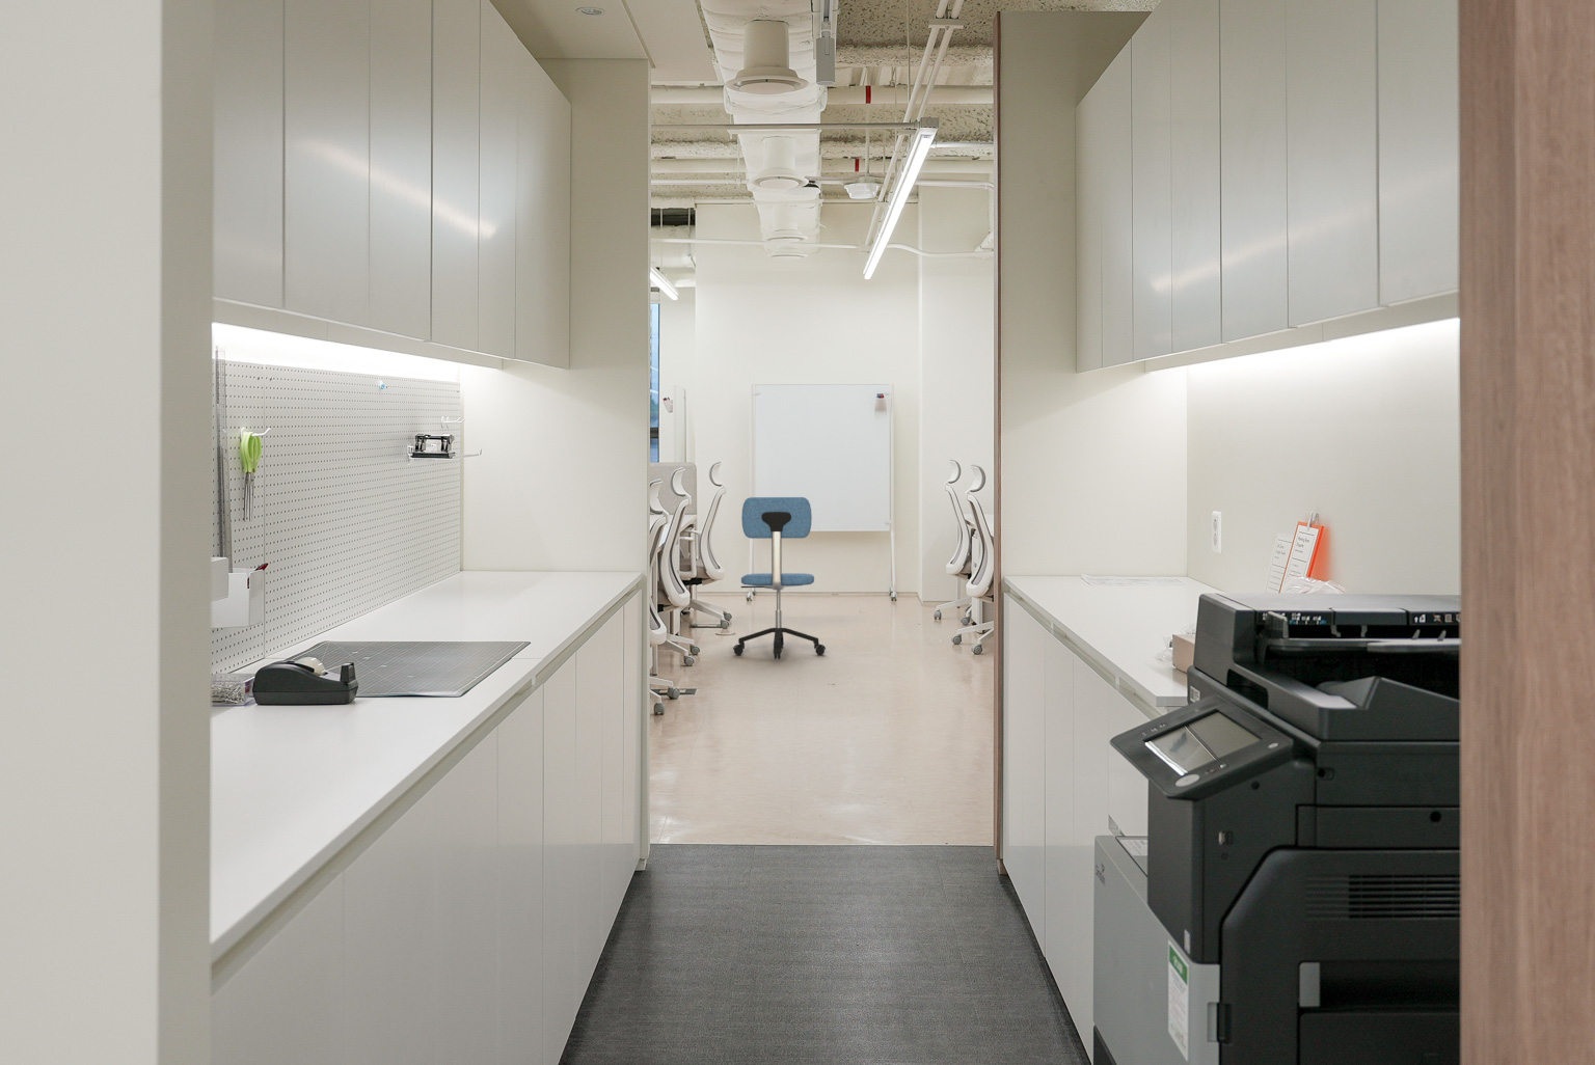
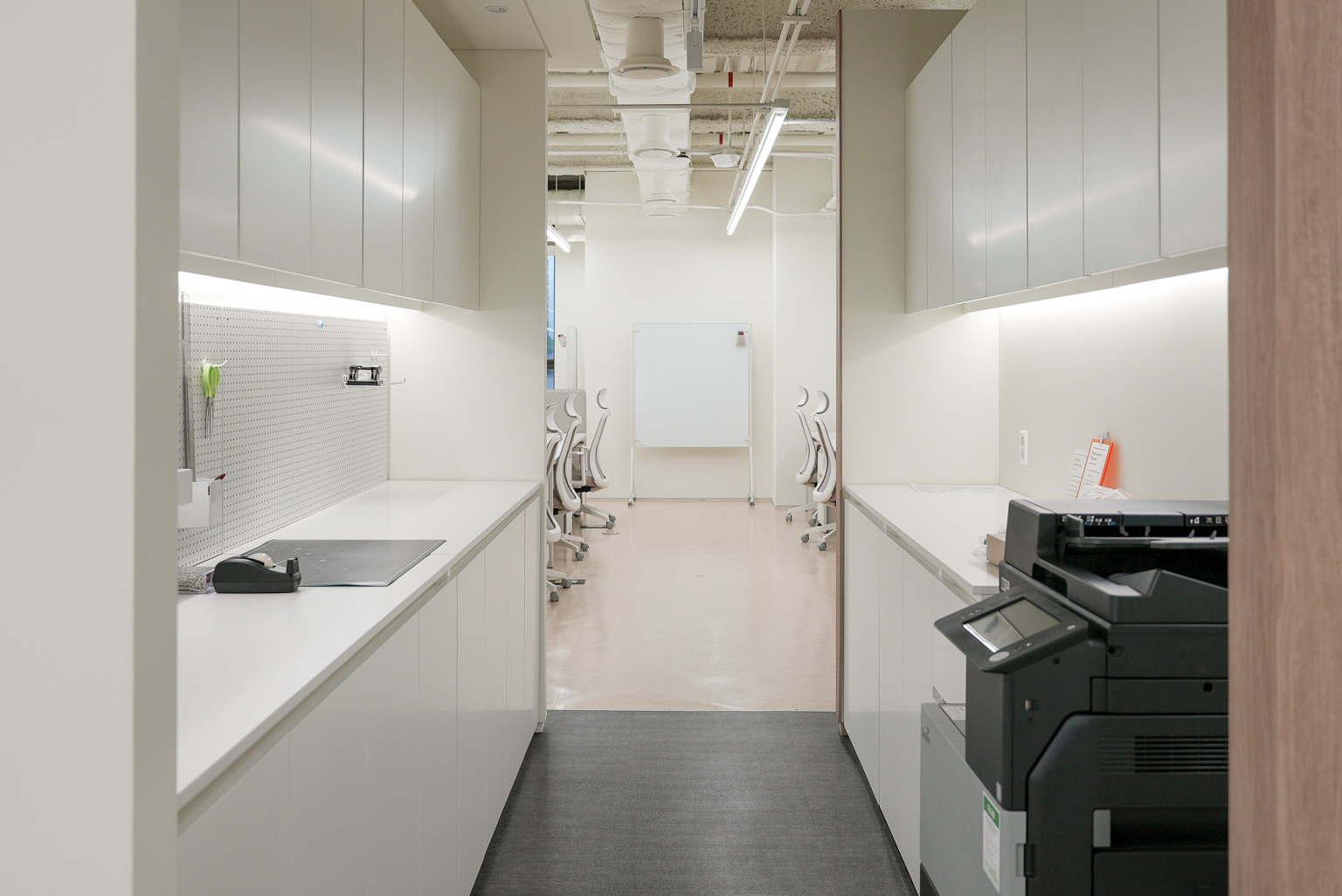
- office chair (778, 576)
